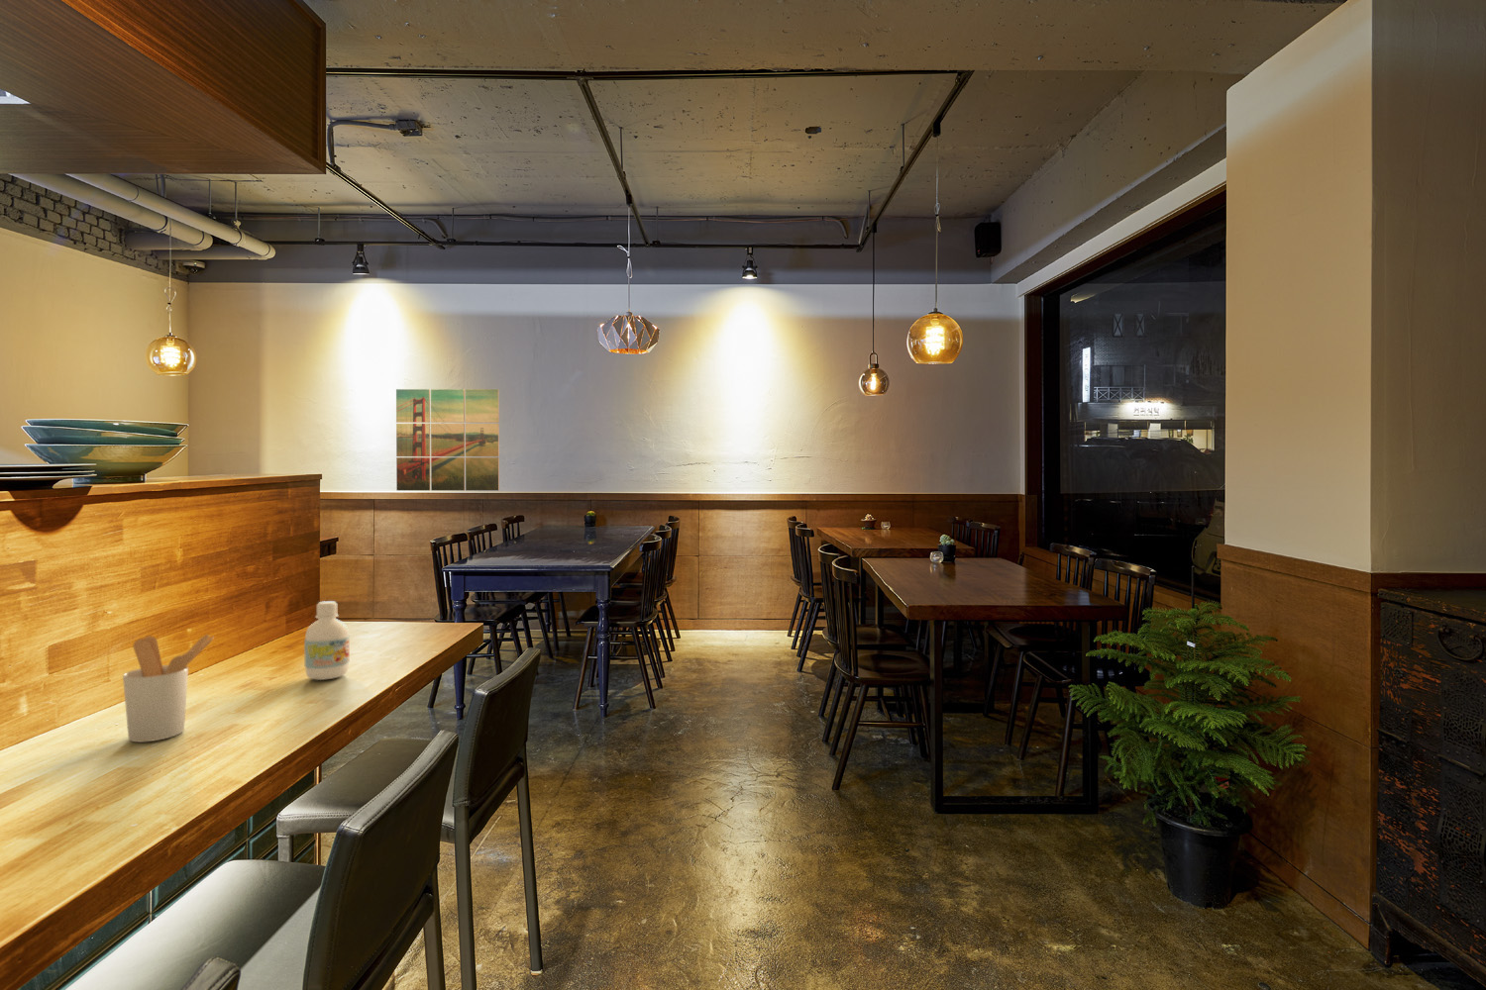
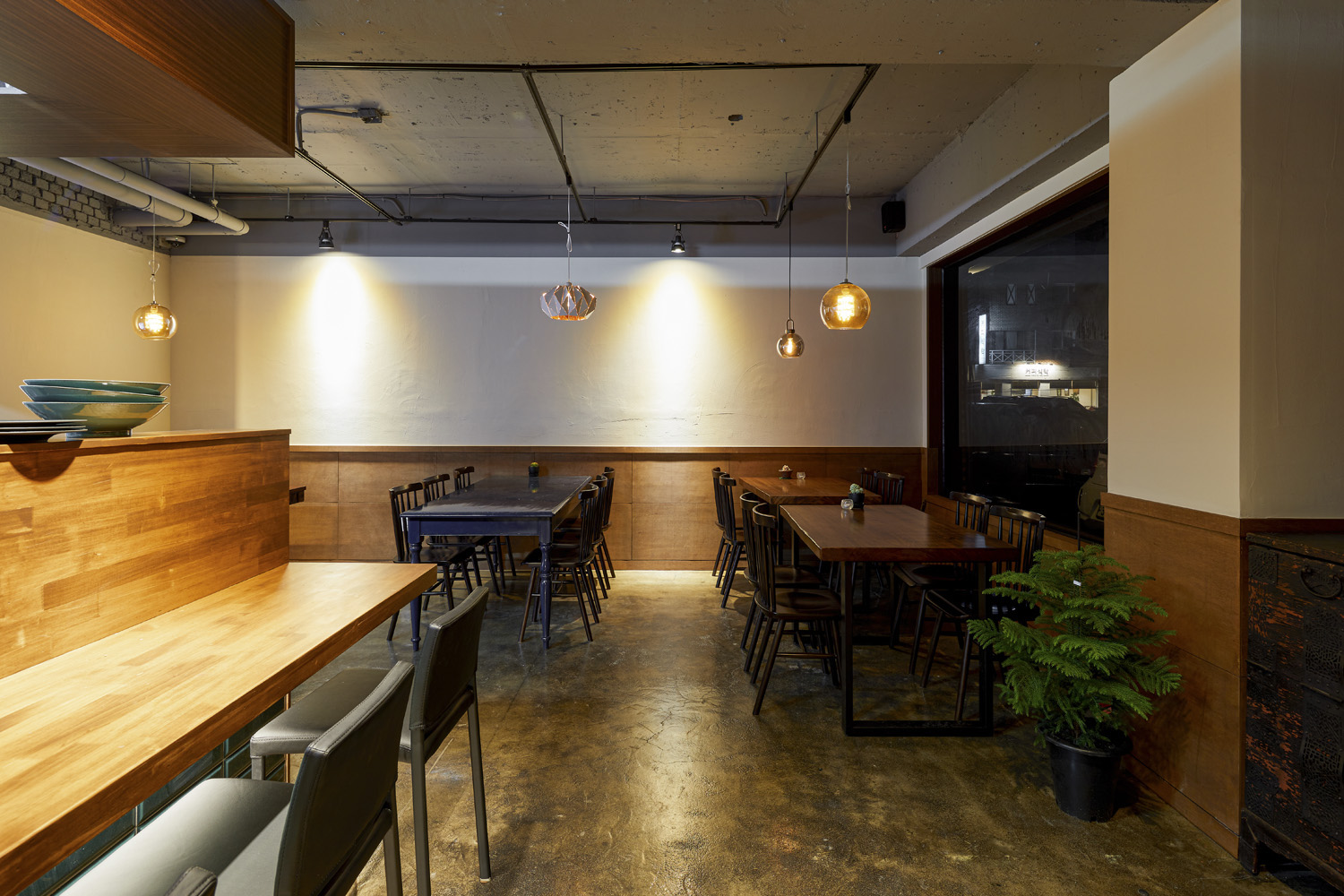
- bottle (327, 639)
- utensil holder (172, 684)
- wall art (447, 440)
